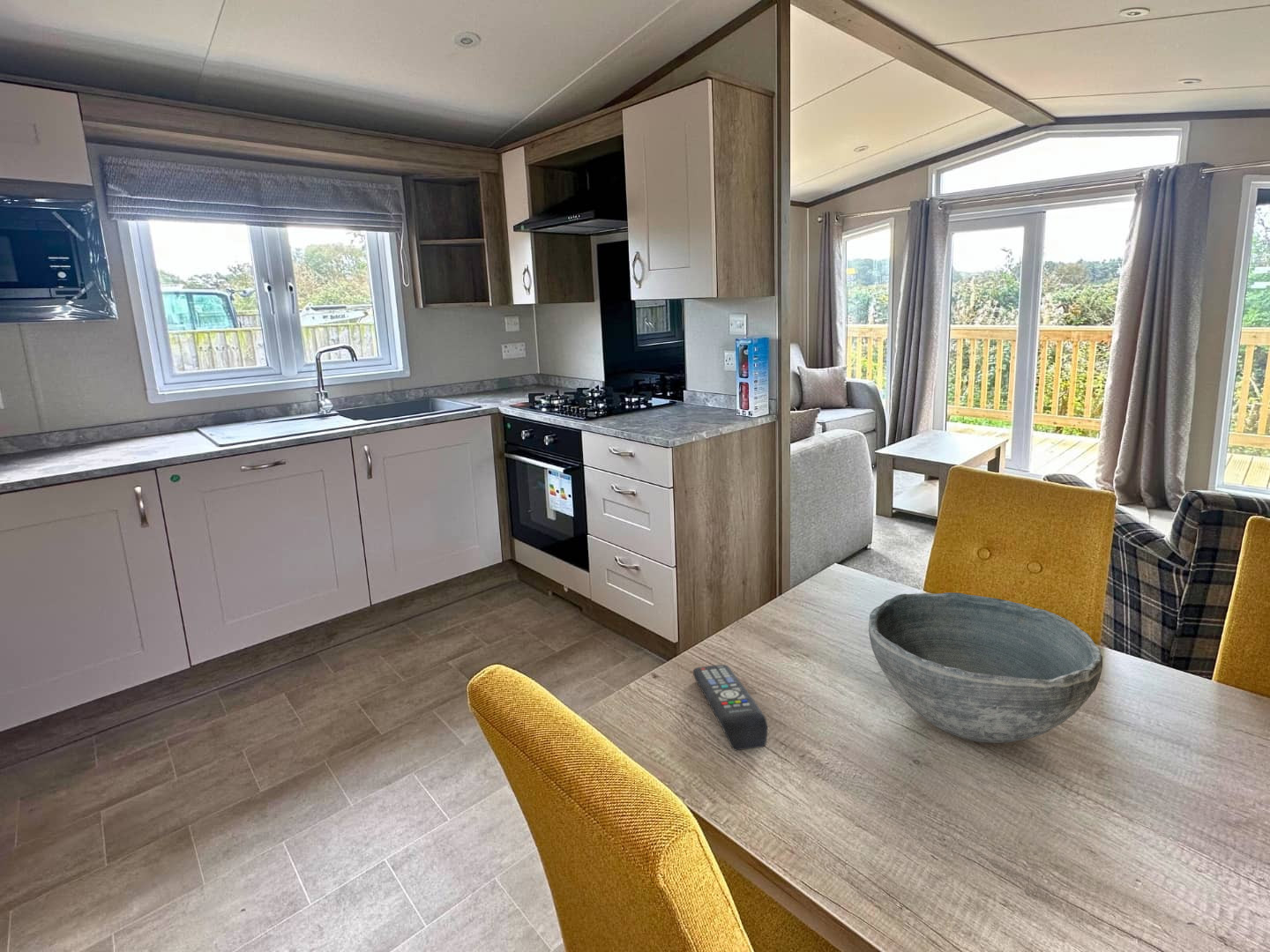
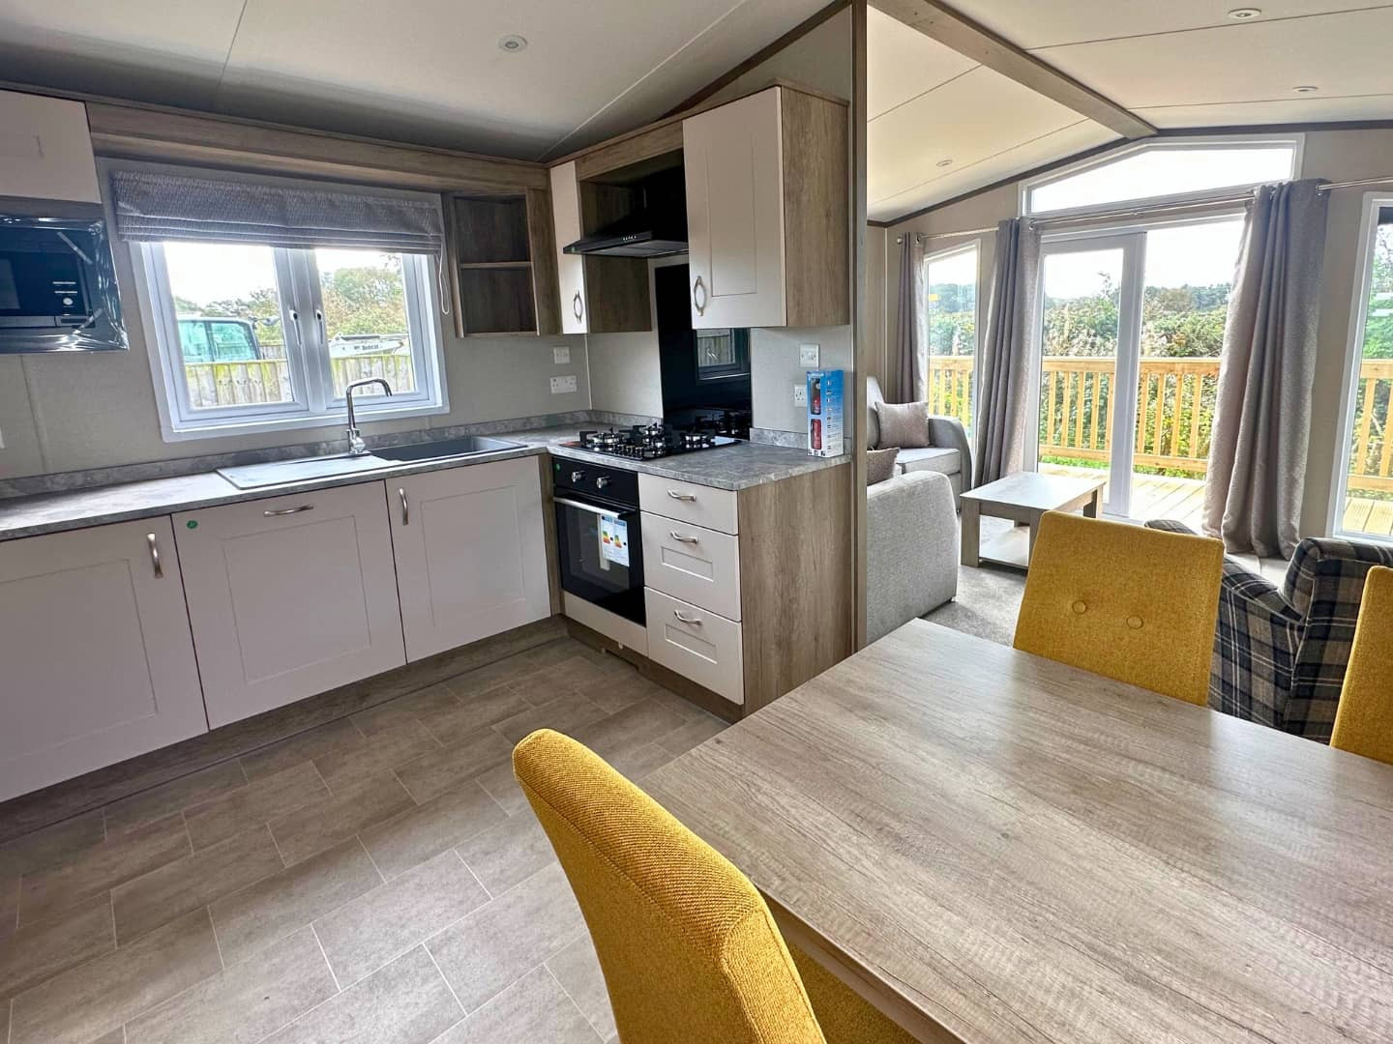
- bowl (975, 673)
- remote control (728, 699)
